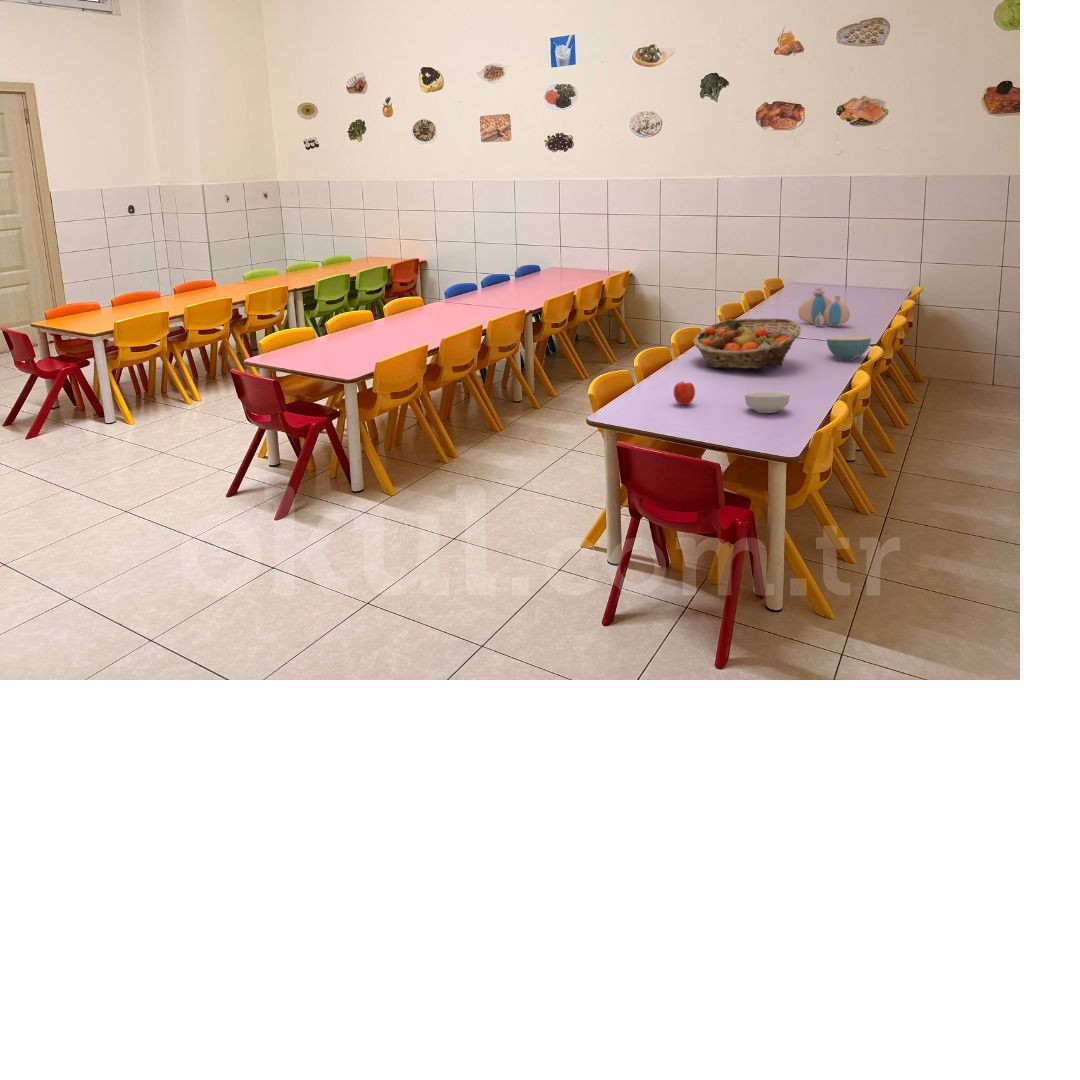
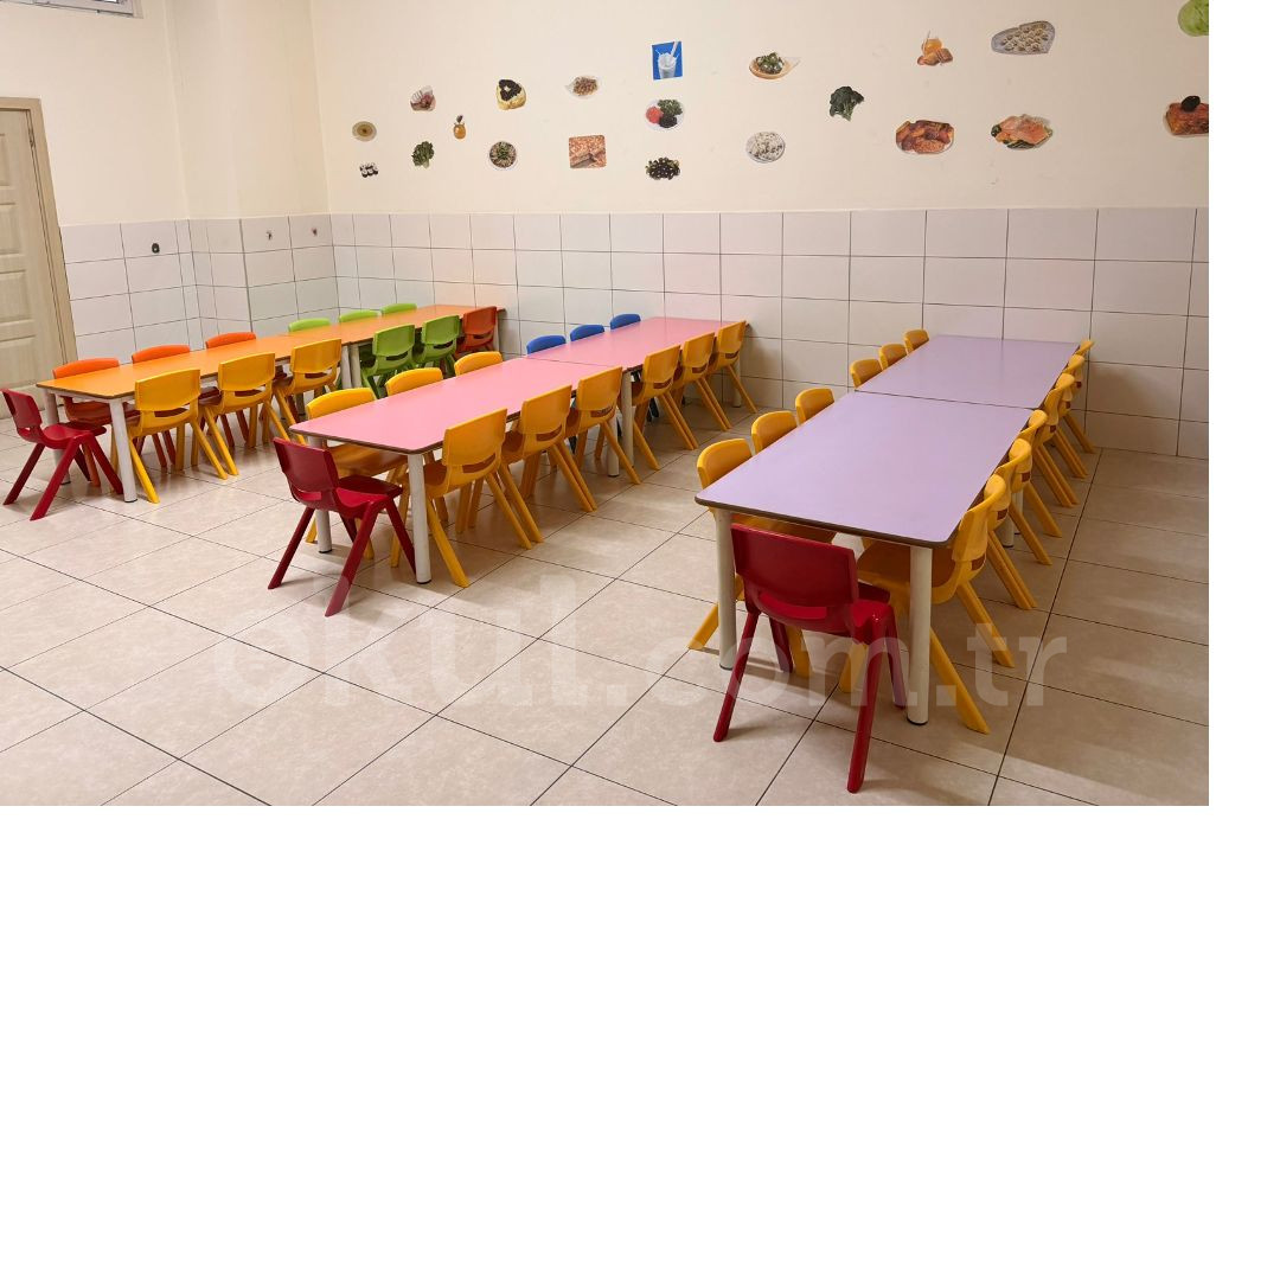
- fruit basket (746, 342)
- cereal bowl (848, 349)
- apple (684, 392)
- water jug (824, 306)
- cereal bowl (766, 402)
